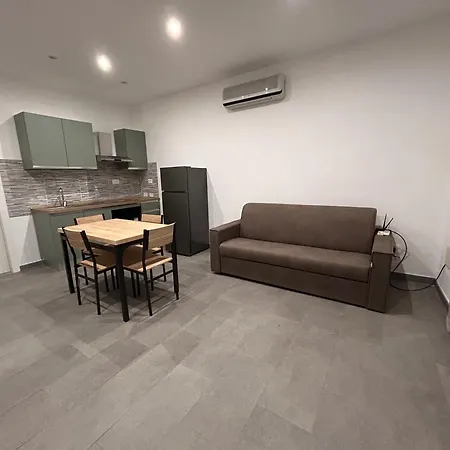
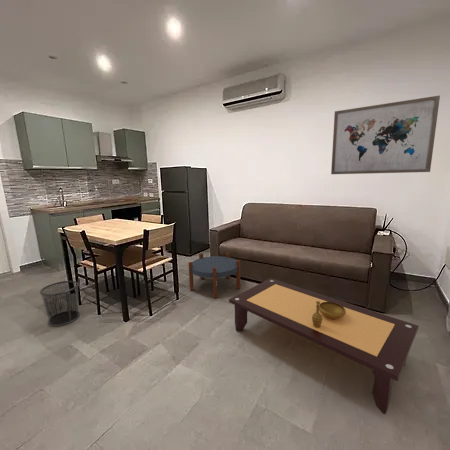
+ side table (215, 272)
+ decorative bowl (327, 307)
+ coffee table (312, 328)
+ wall art (379, 139)
+ waste bin (62, 302)
